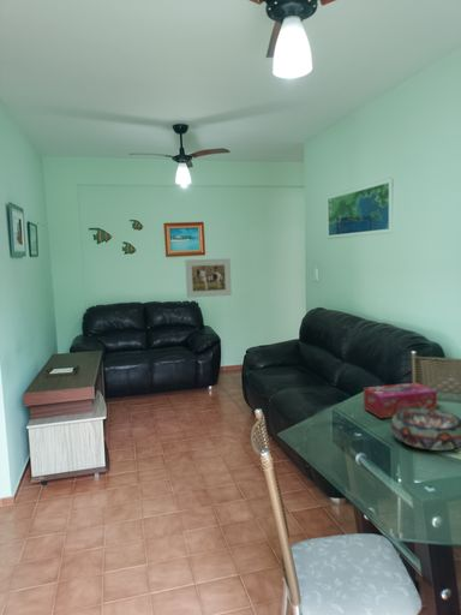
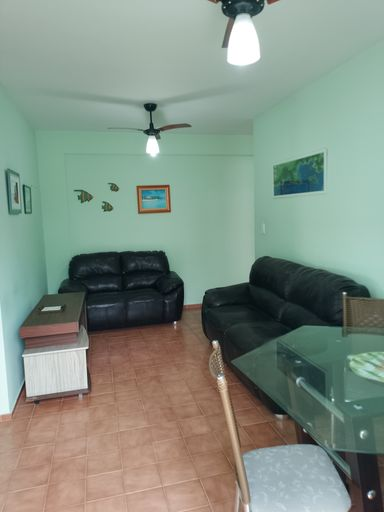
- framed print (208, 277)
- decorative bowl (427, 428)
- tissue box (399, 399)
